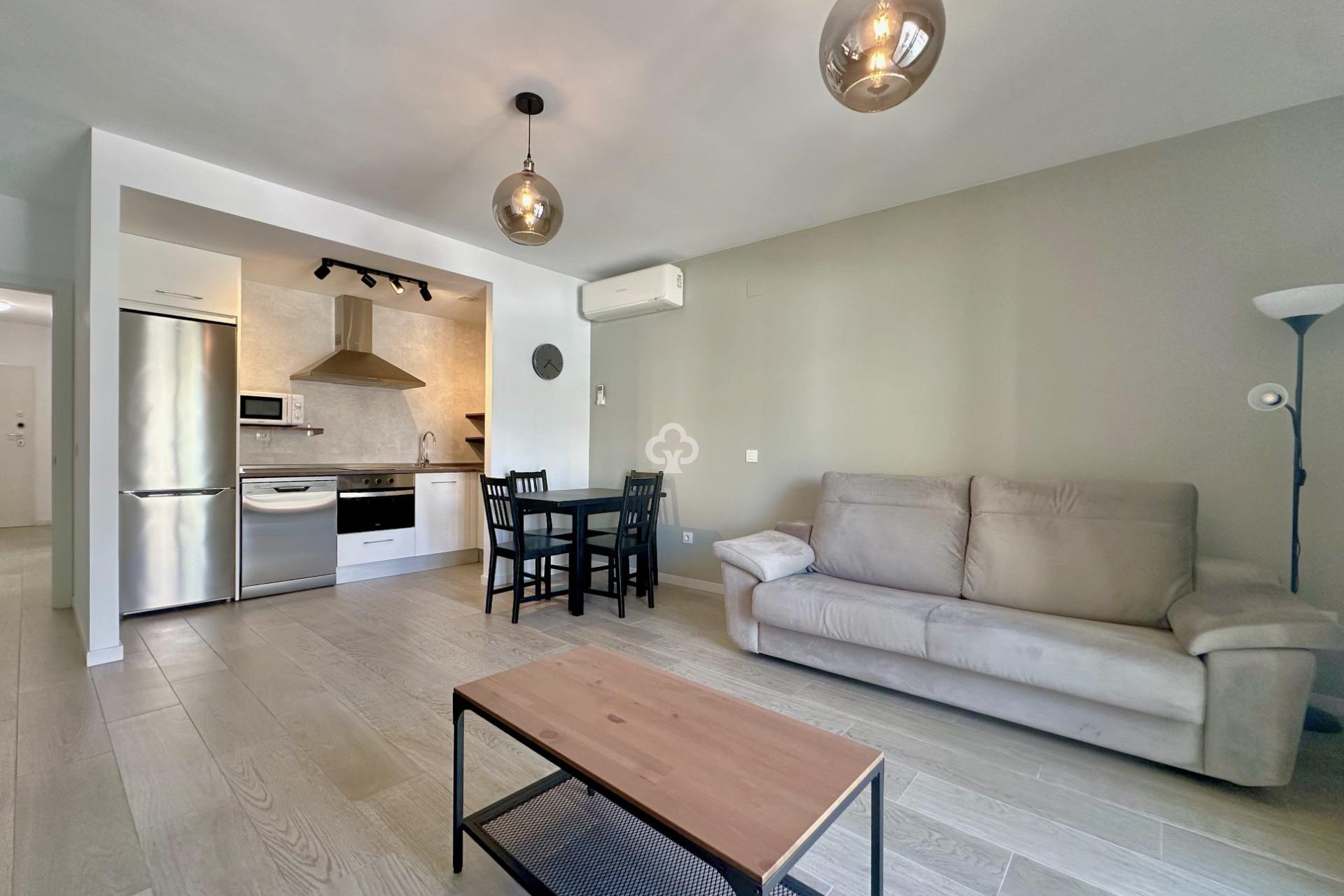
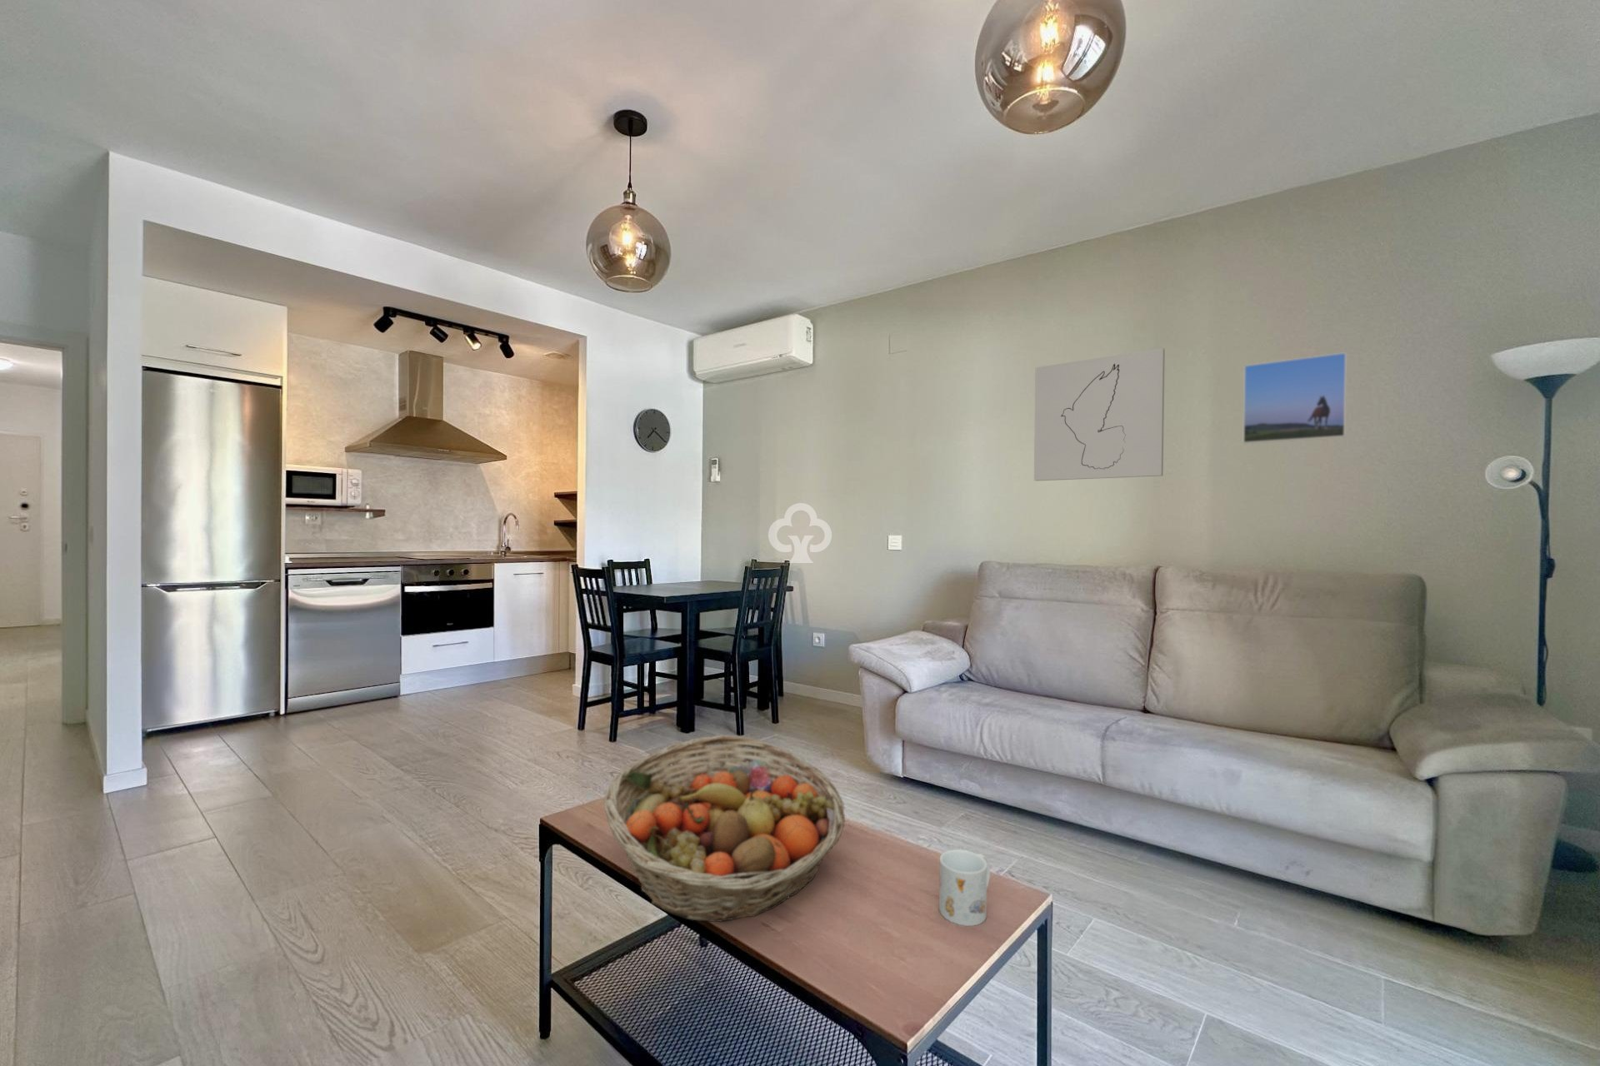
+ mug (968, 882)
+ fruit basket (730, 819)
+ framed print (1293, 400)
+ wall art (1095, 418)
